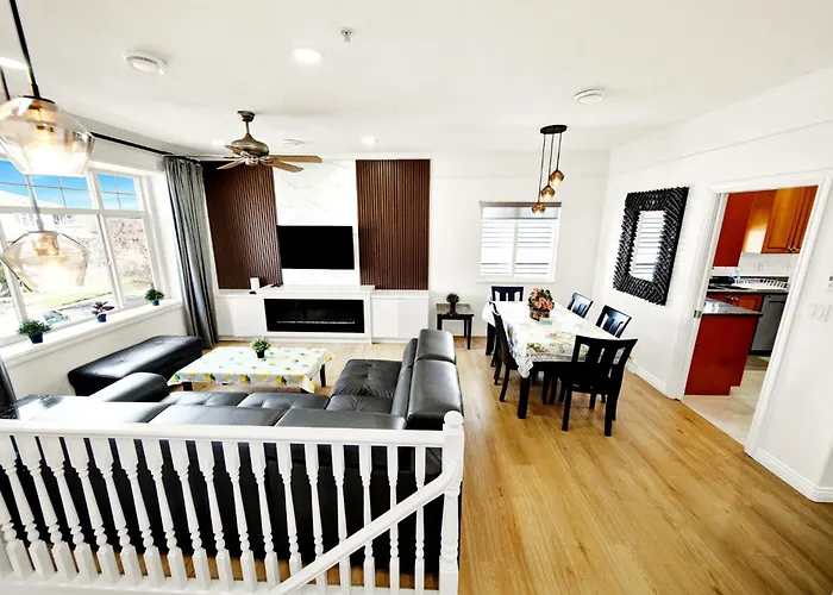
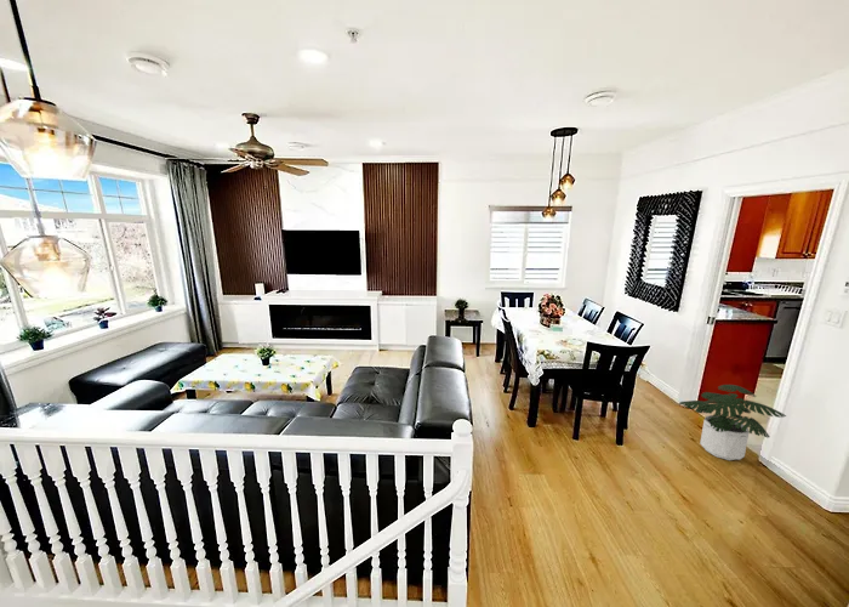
+ potted plant (727, 422)
